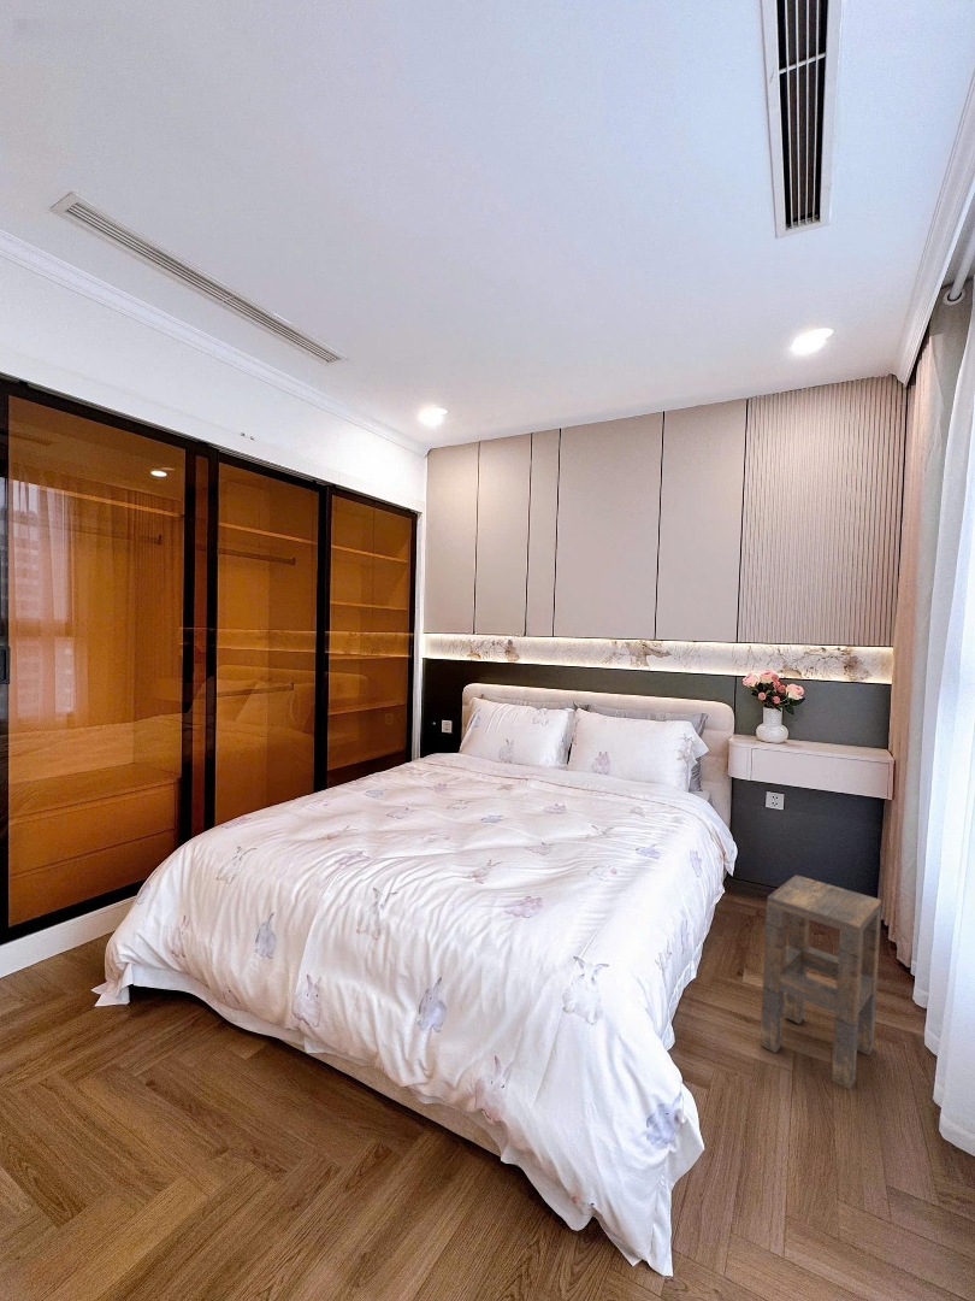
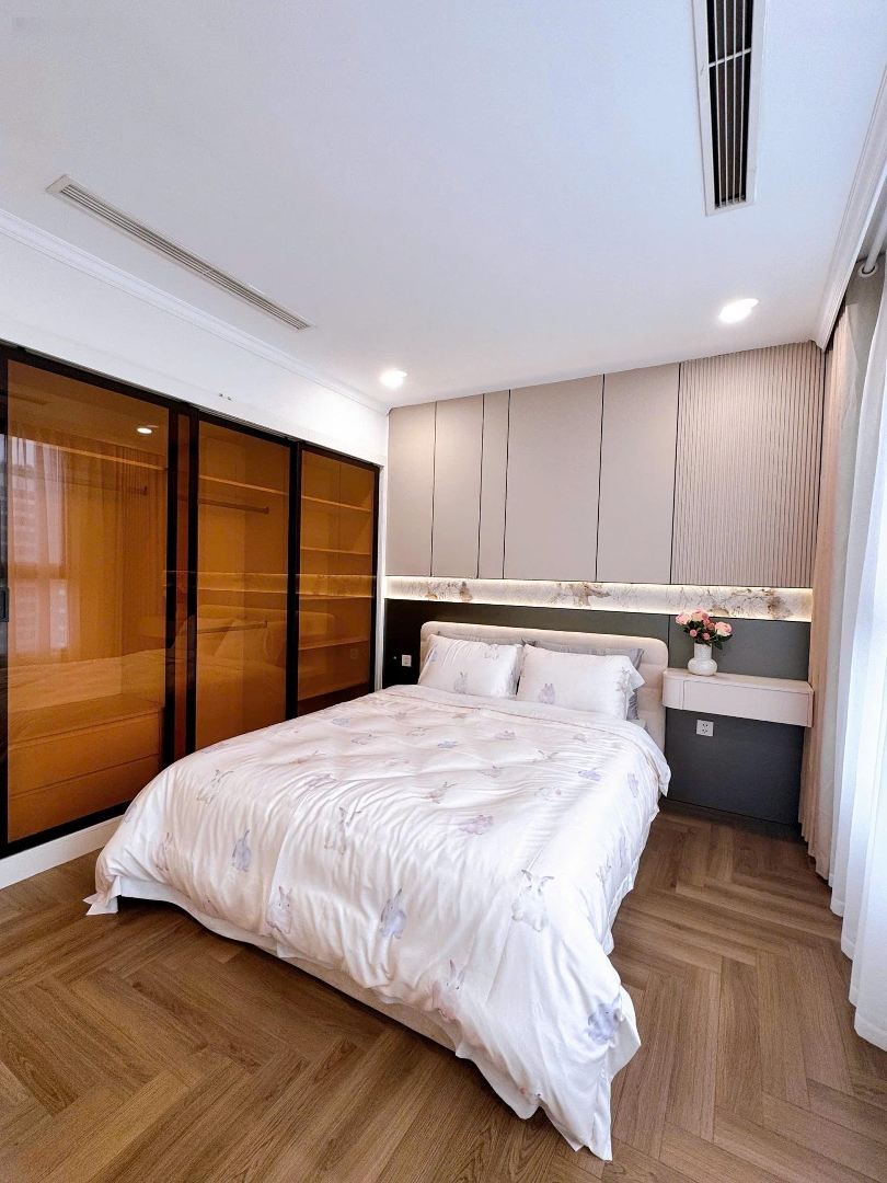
- side table (821, 972)
